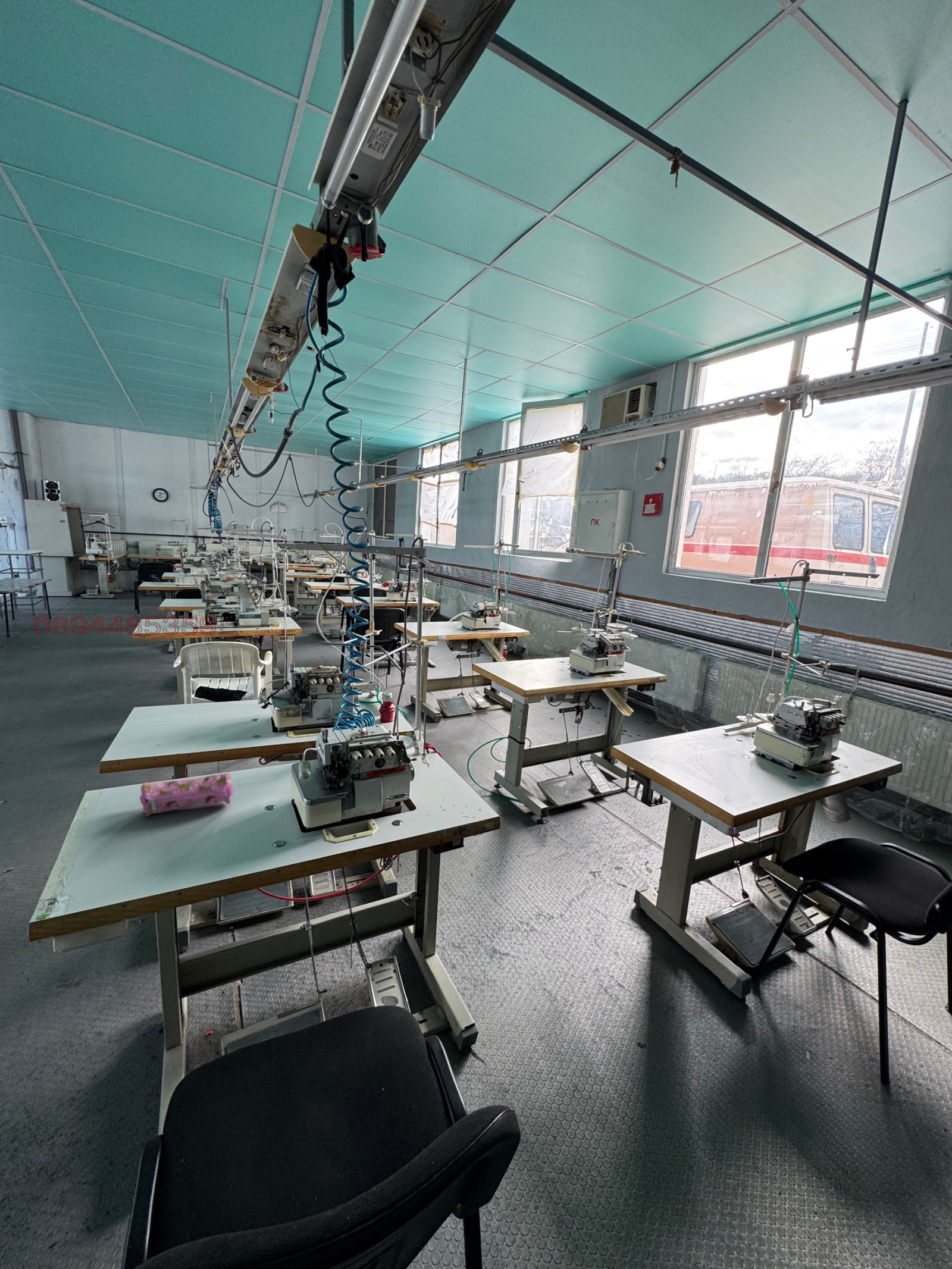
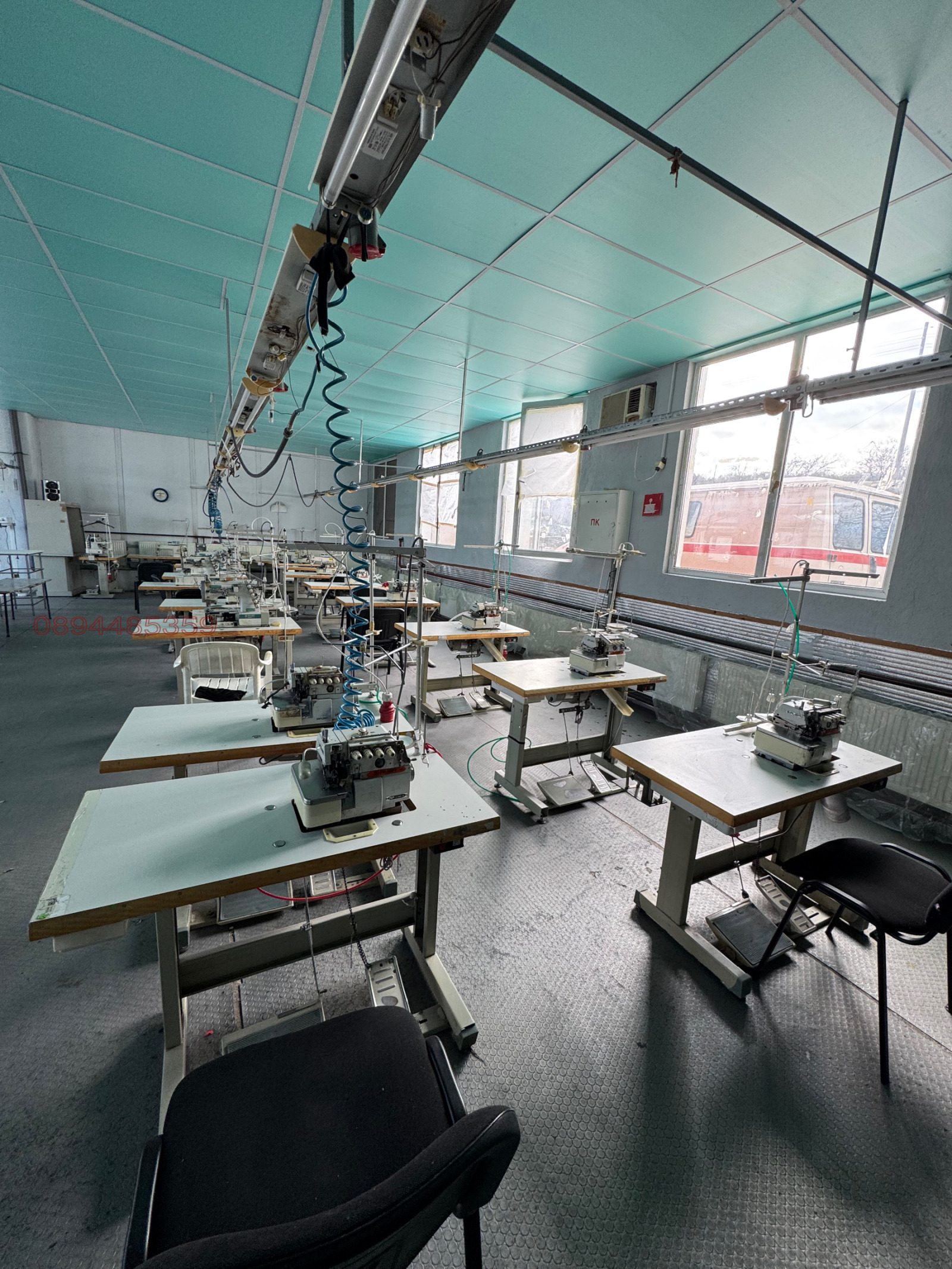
- pencil case (189, 793)
